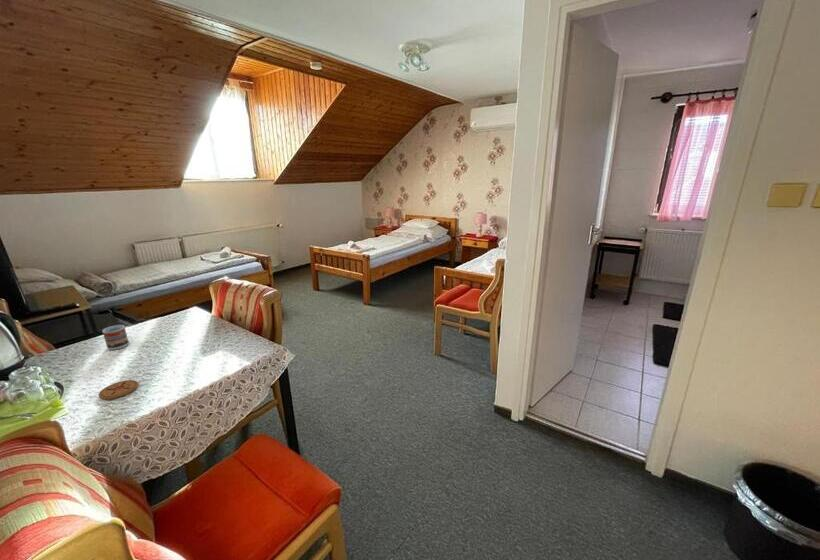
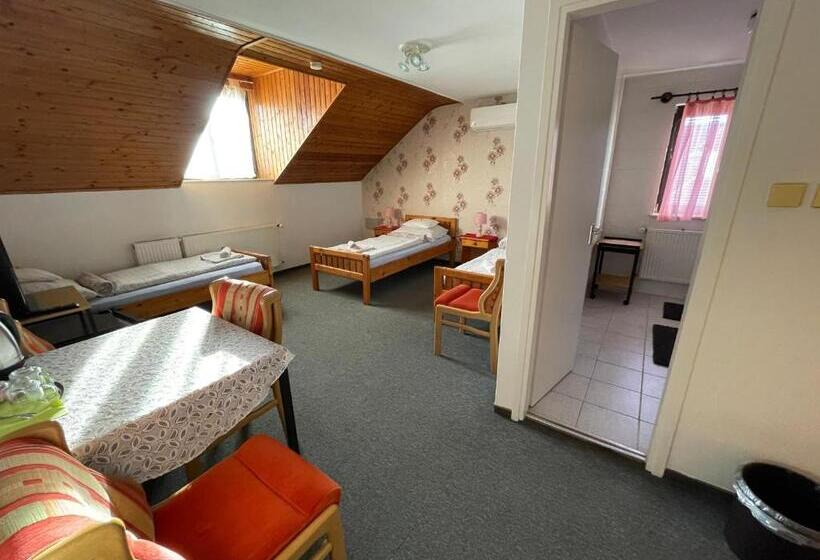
- cup (115, 336)
- coaster (118, 389)
